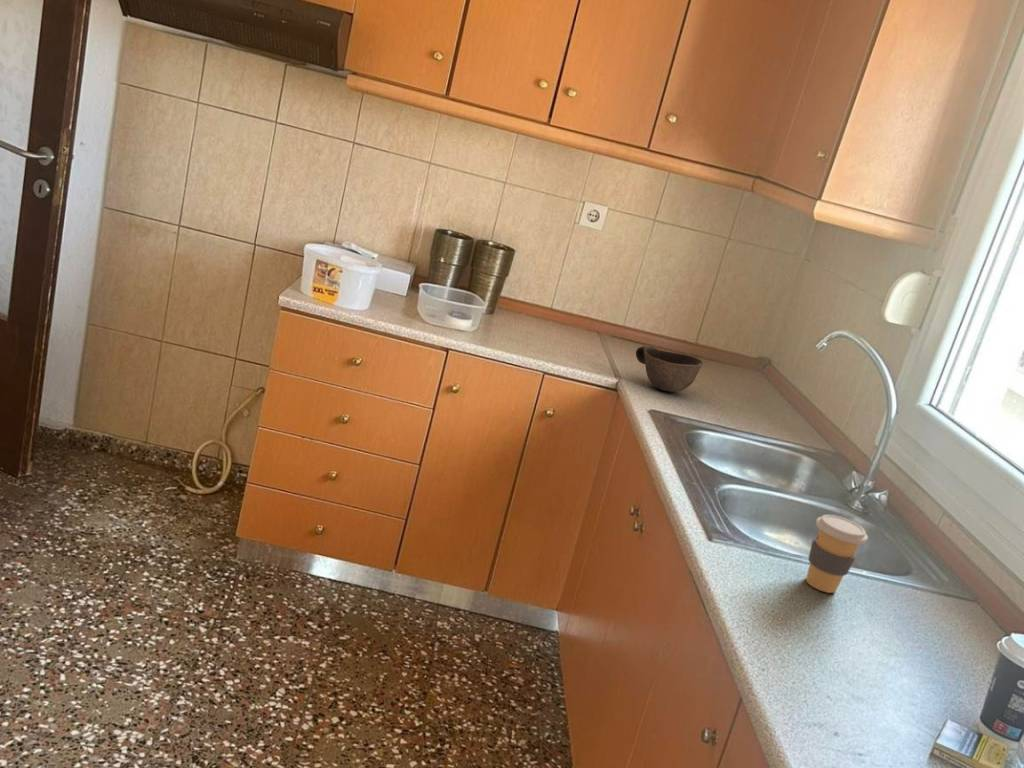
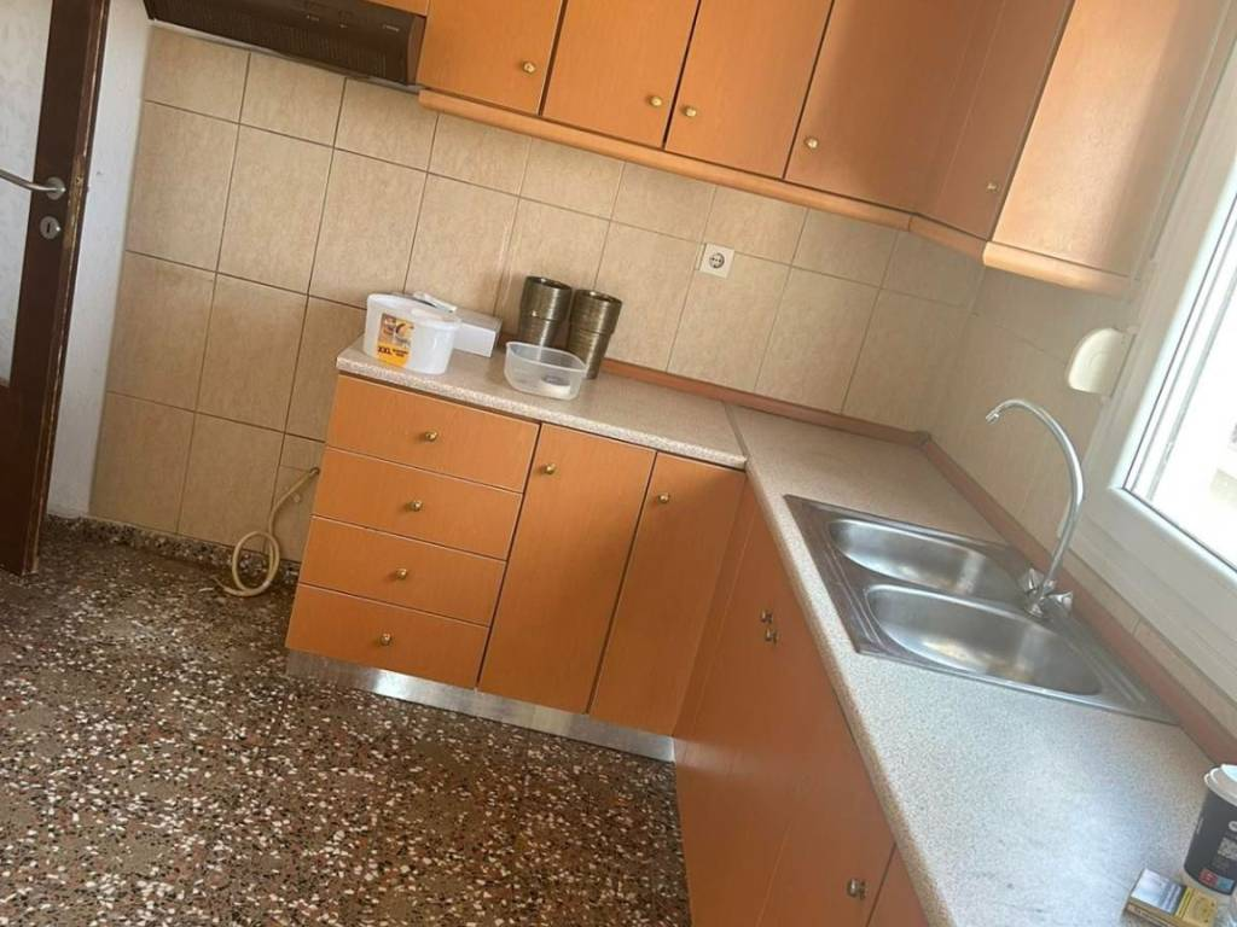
- coffee cup (832, 555)
- bowl (664, 369)
